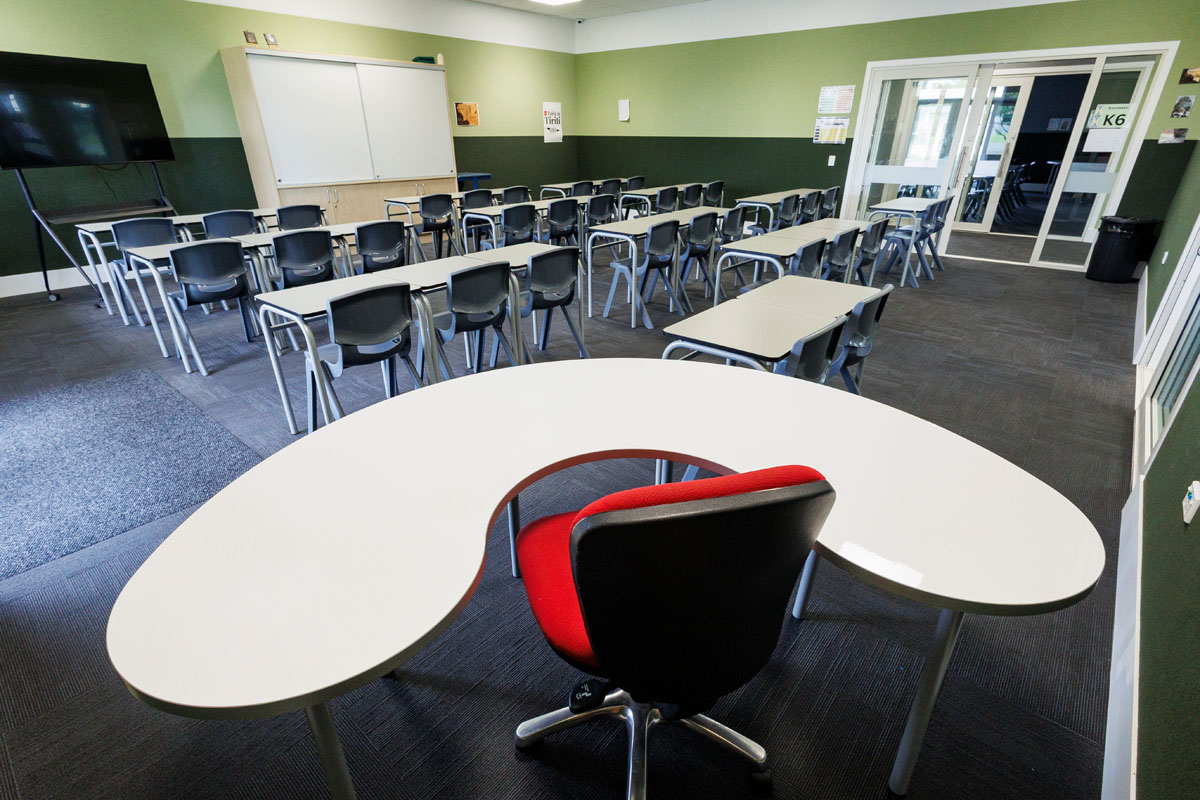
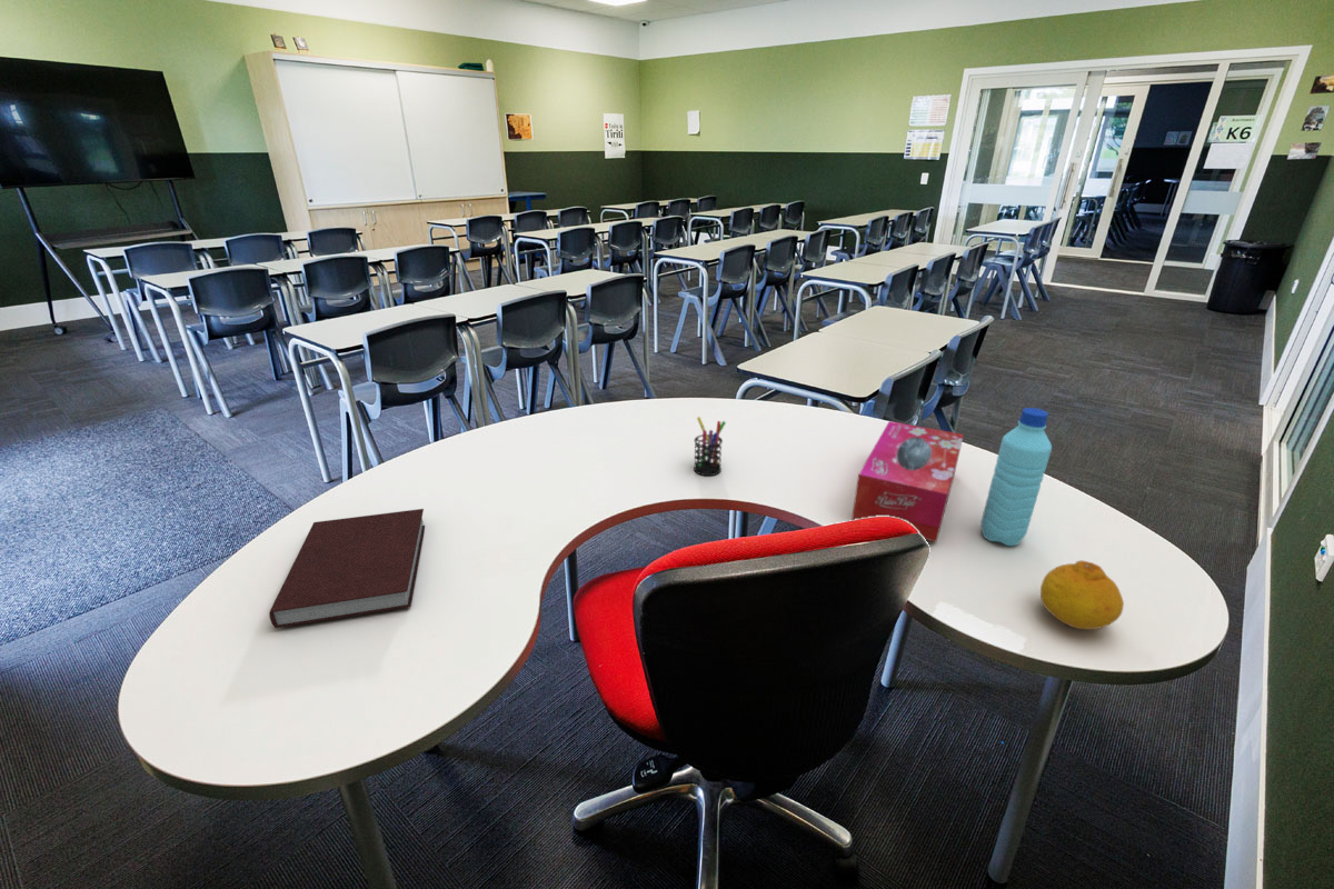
+ tissue box (909, 475)
+ fruit (1081, 593)
+ water bottle (1017, 477)
+ notebook (357, 561)
+ pen holder (711, 443)
